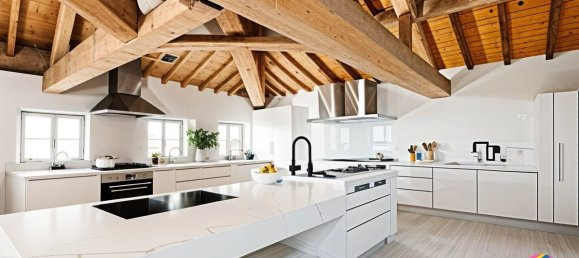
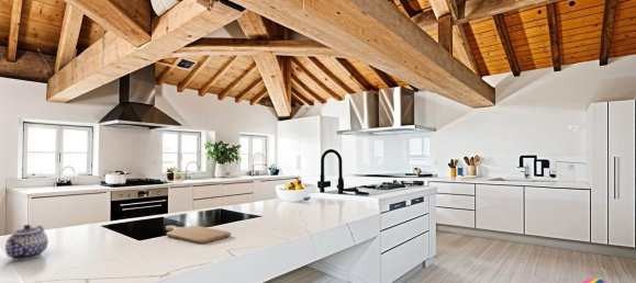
+ teapot (26, 240)
+ chopping board (191, 231)
